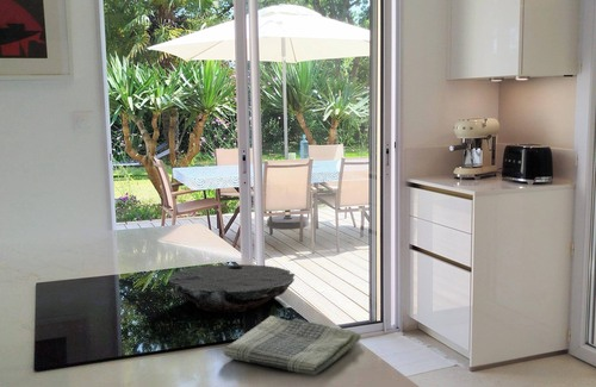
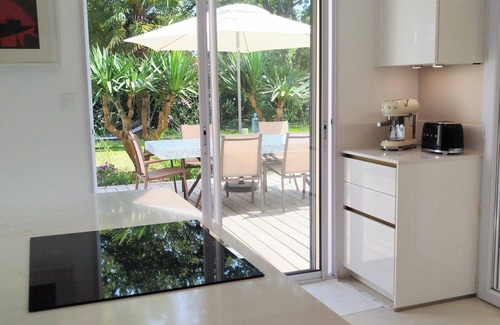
- bowl (234, 286)
- dish towel (294, 341)
